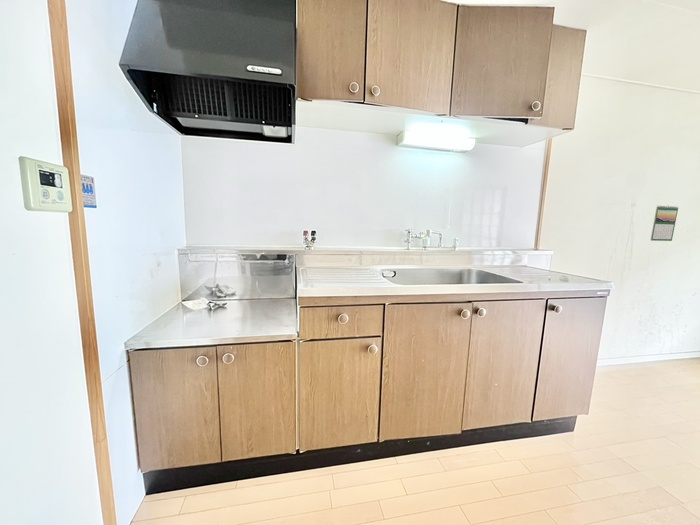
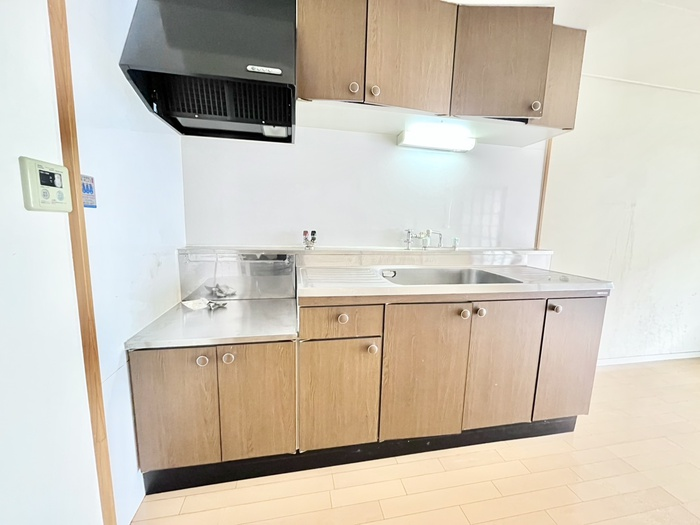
- calendar (664, 223)
